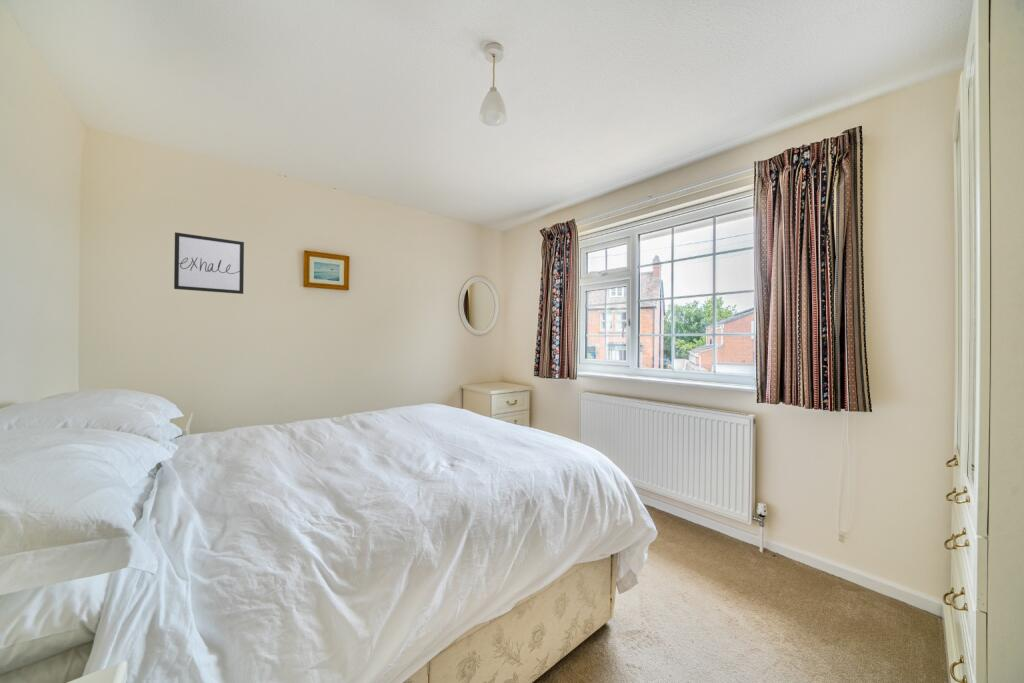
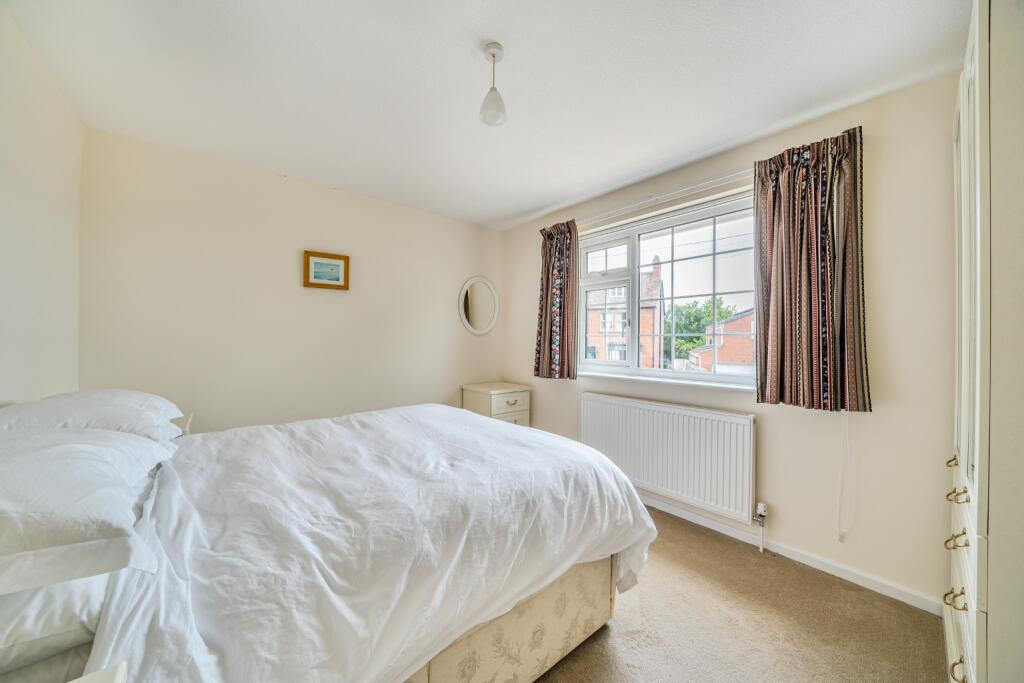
- wall art (210, 264)
